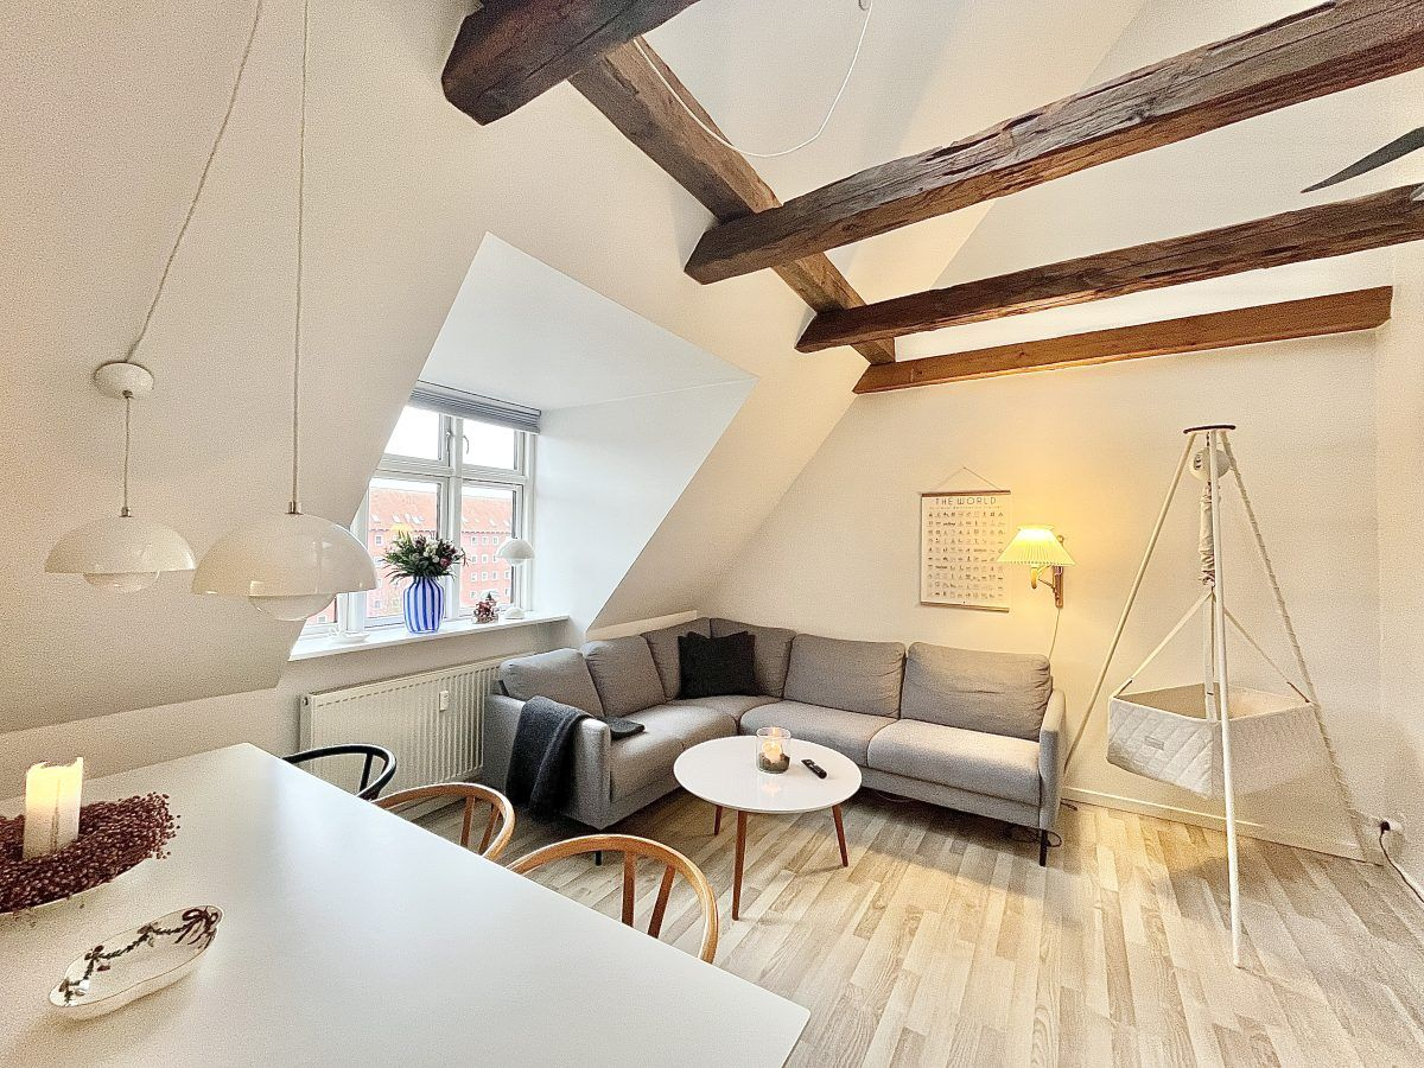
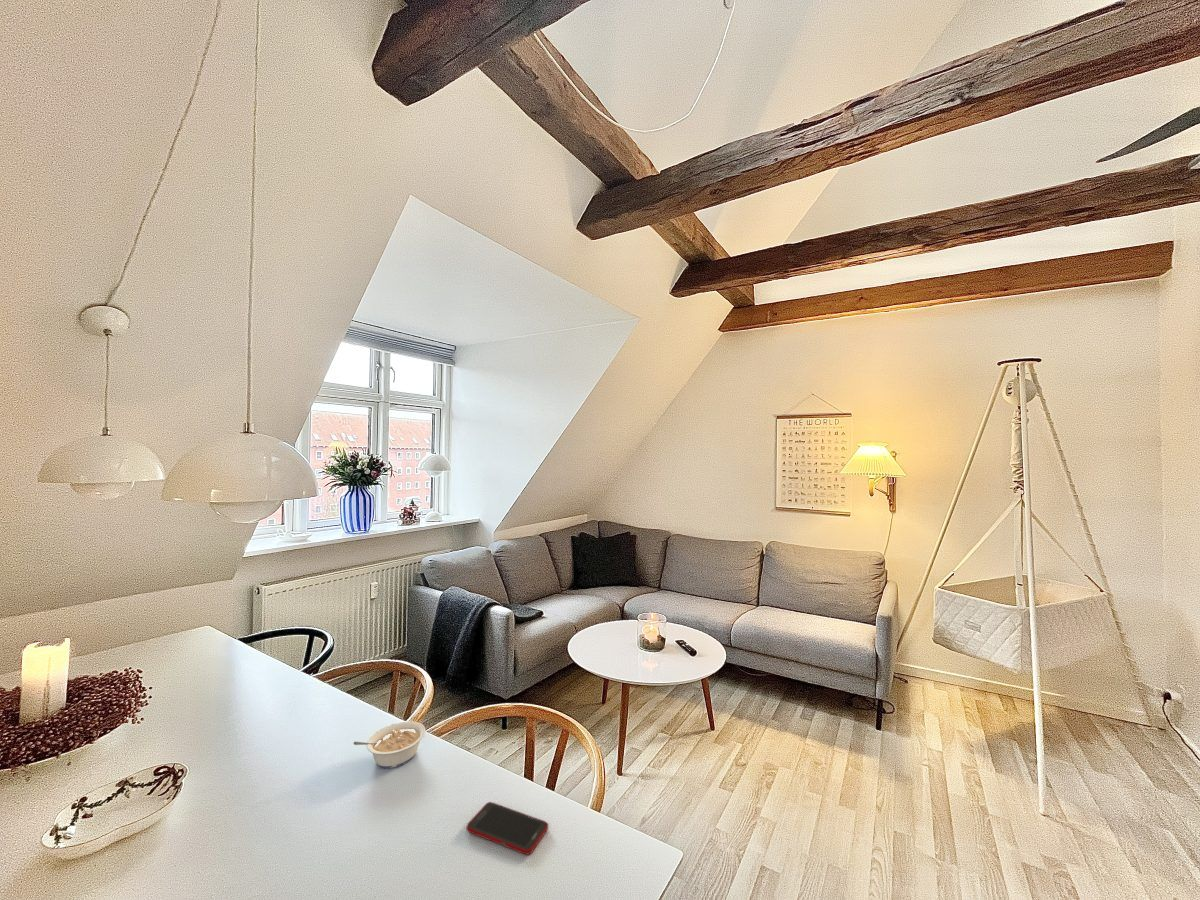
+ legume (394, 745)
+ cell phone (507, 827)
